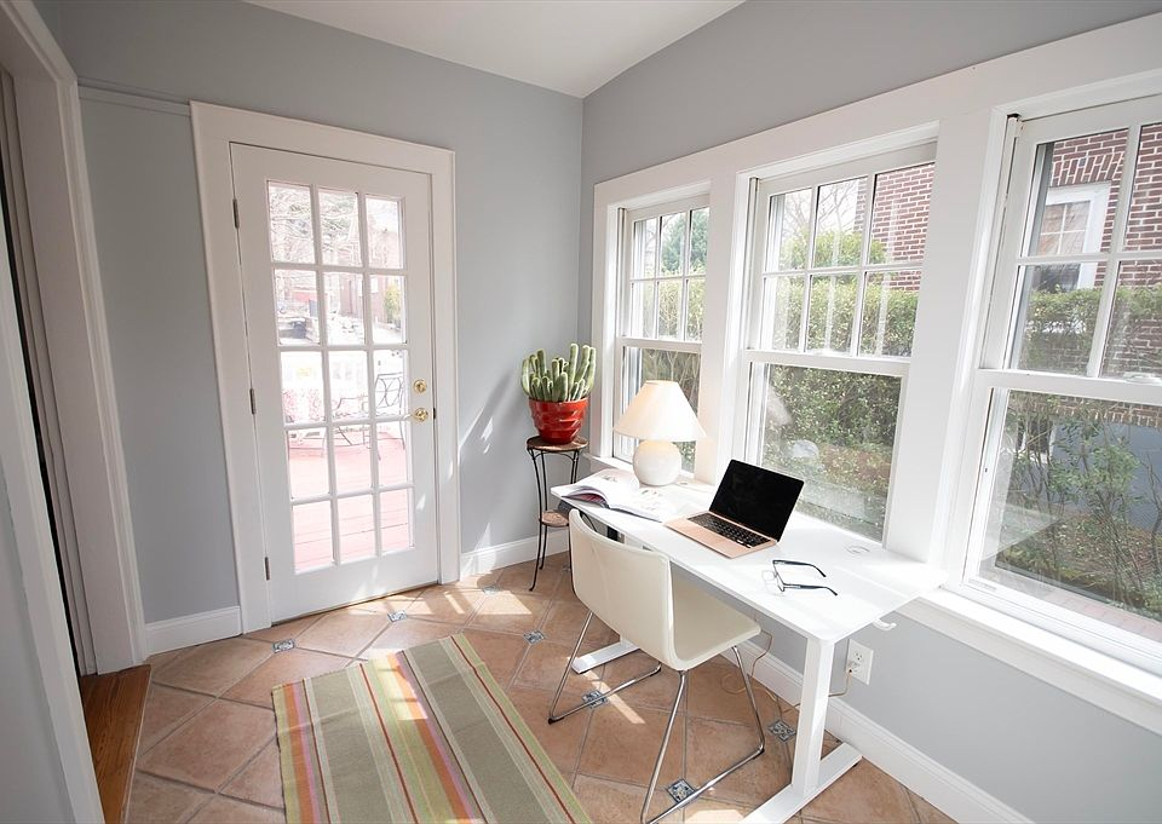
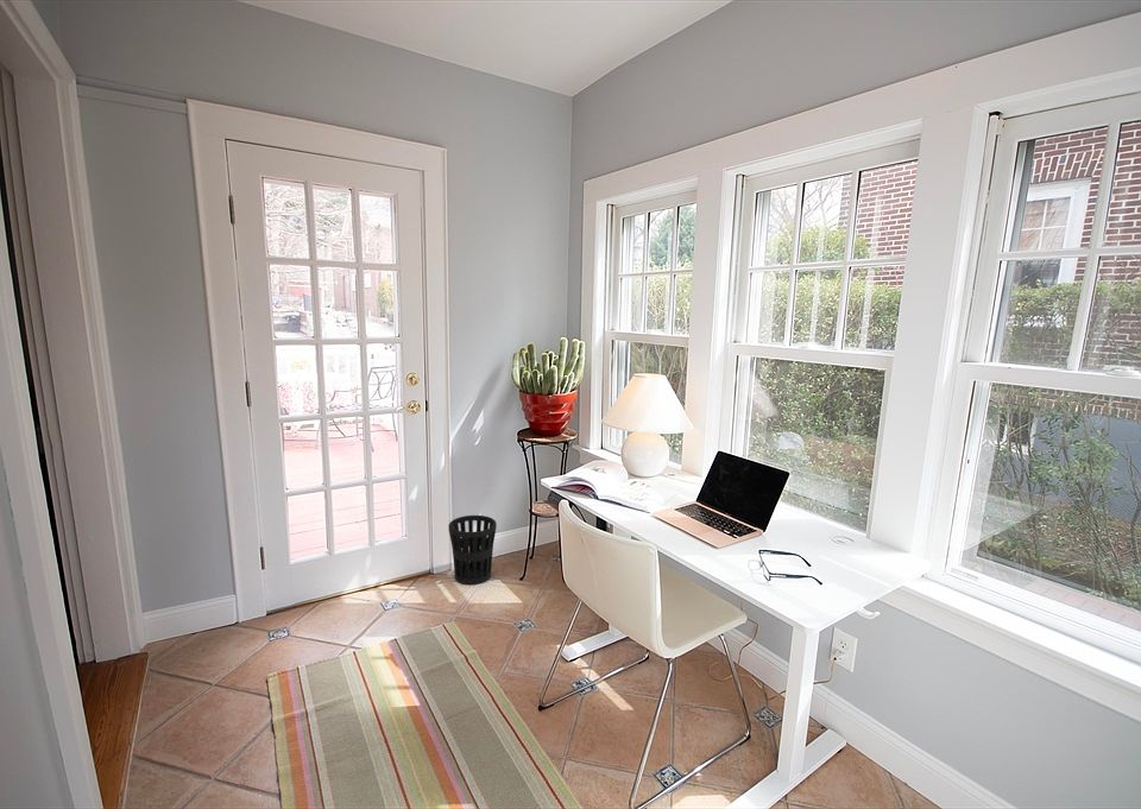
+ wastebasket (472, 549)
